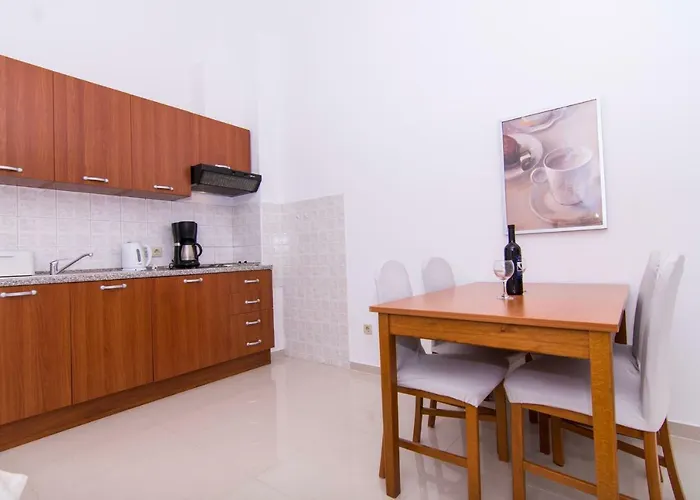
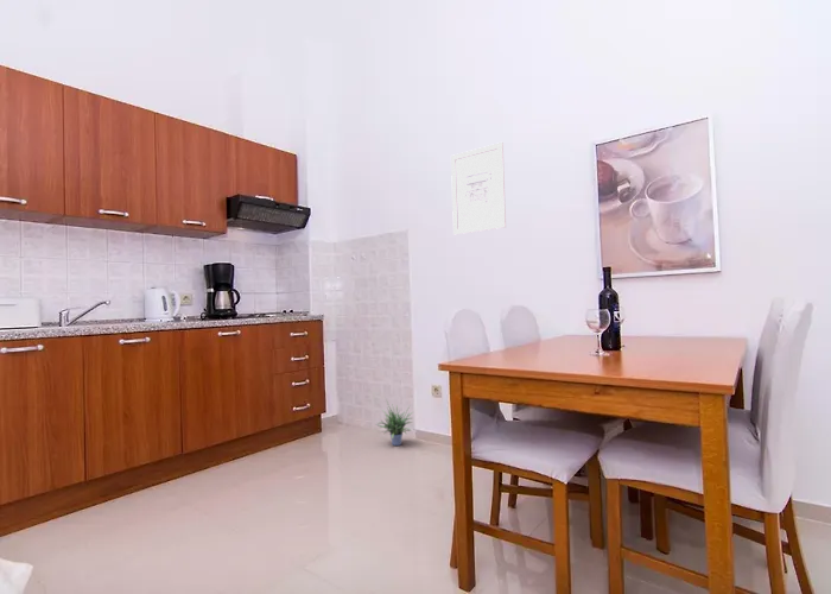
+ potted plant (397, 421)
+ wall art (477, 190)
